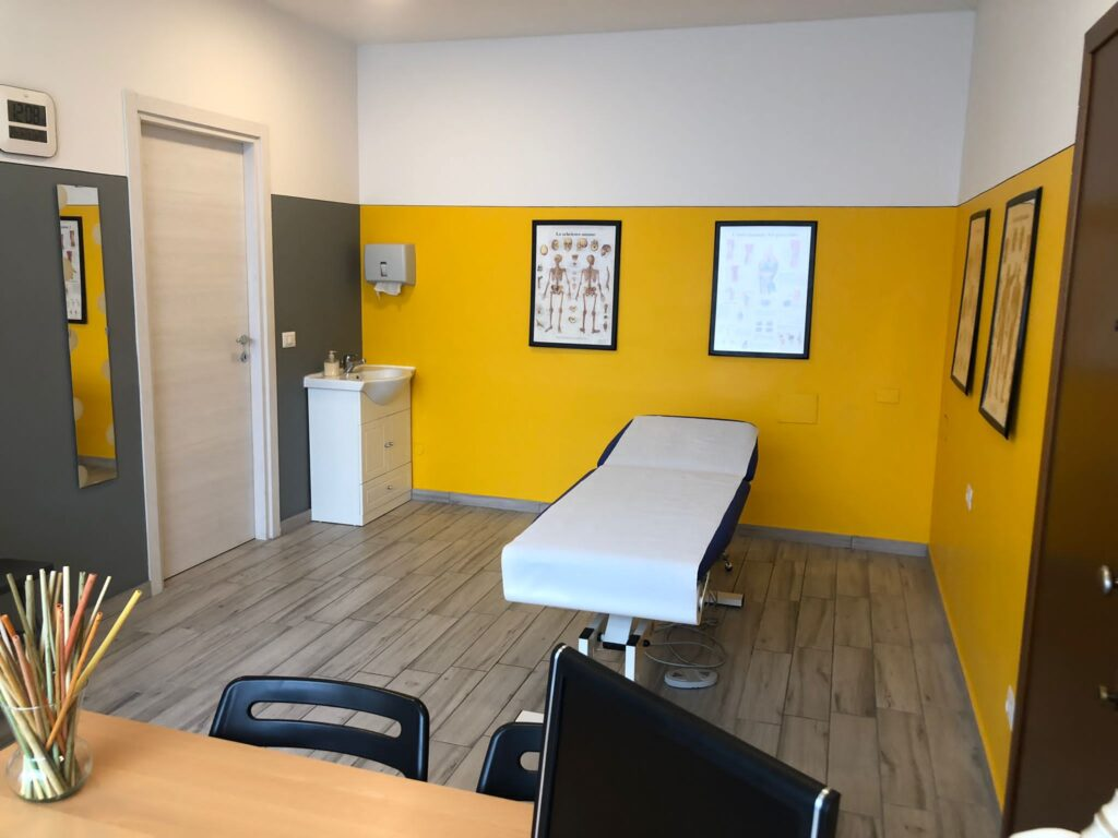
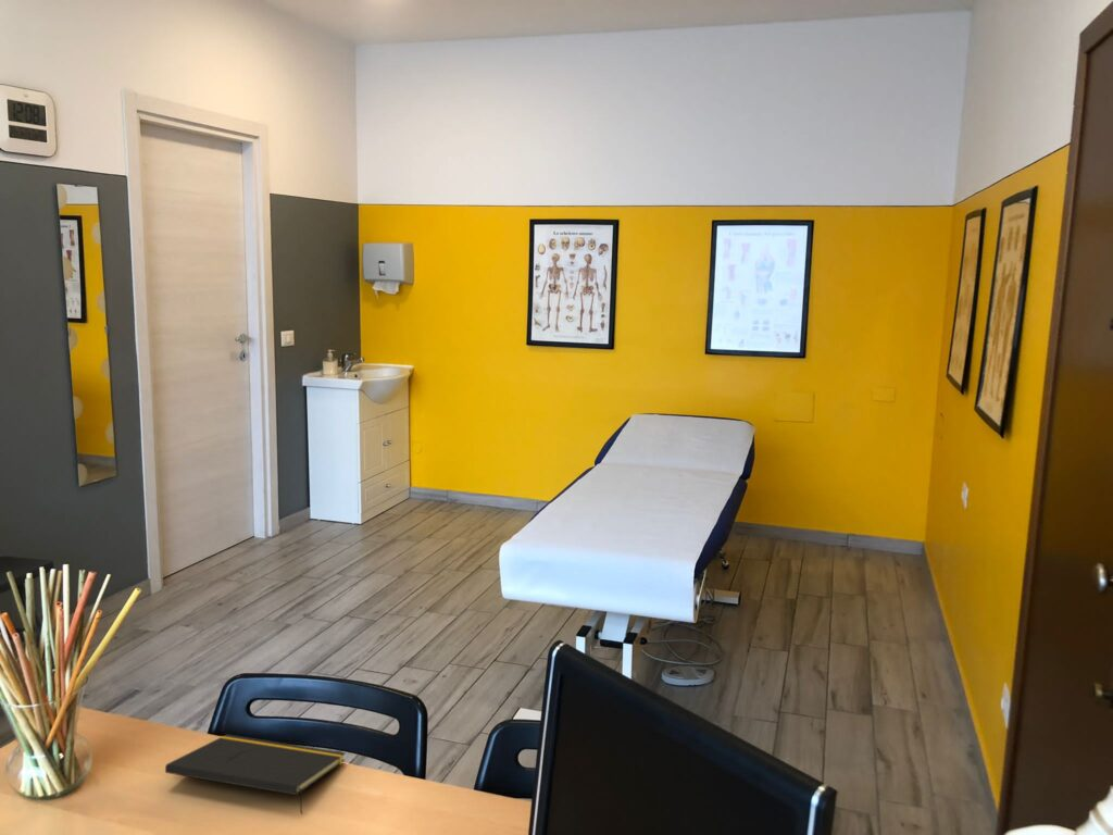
+ notepad (259, 762)
